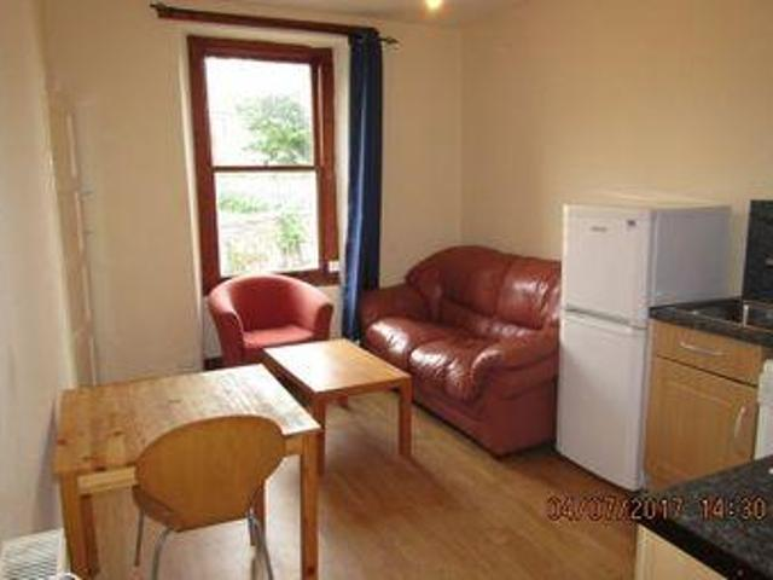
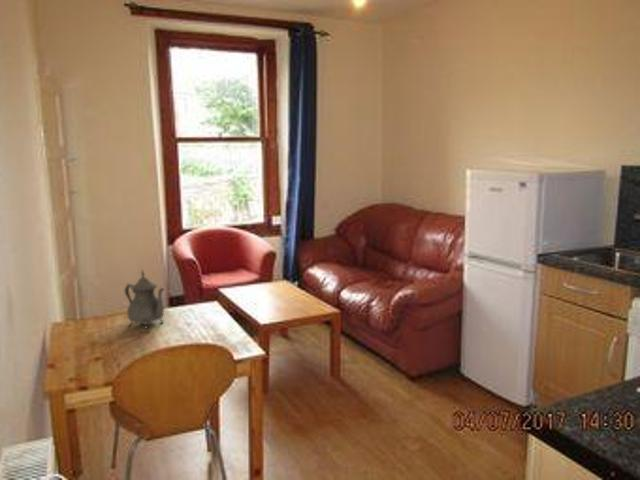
+ teapot (144, 296)
